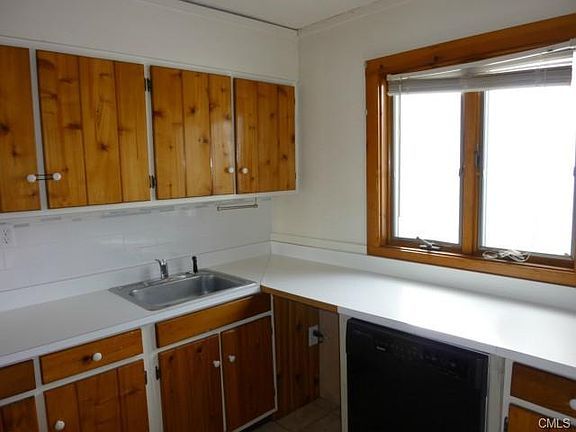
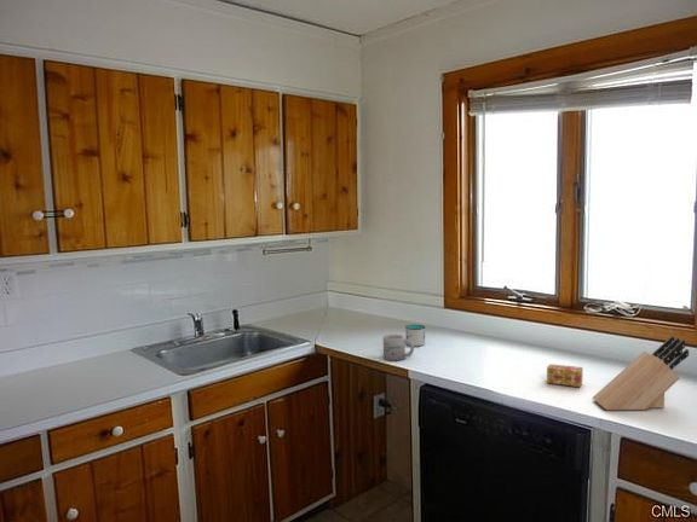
+ mug (398, 347)
+ mug (415, 335)
+ tea box (564, 375)
+ knife block (641, 371)
